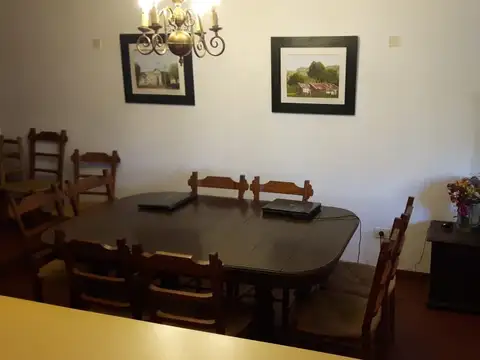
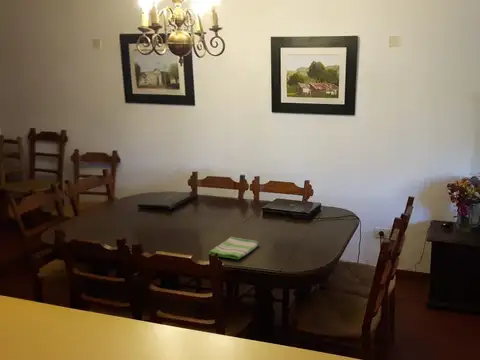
+ dish towel (234, 247)
